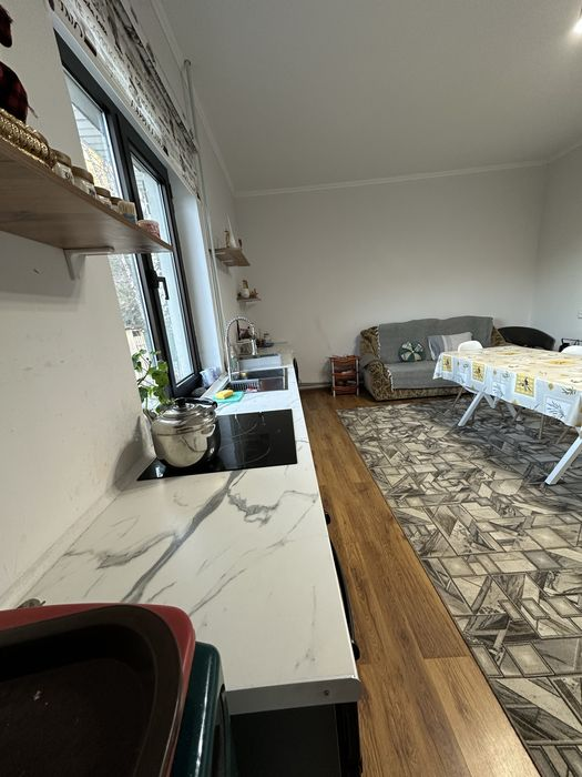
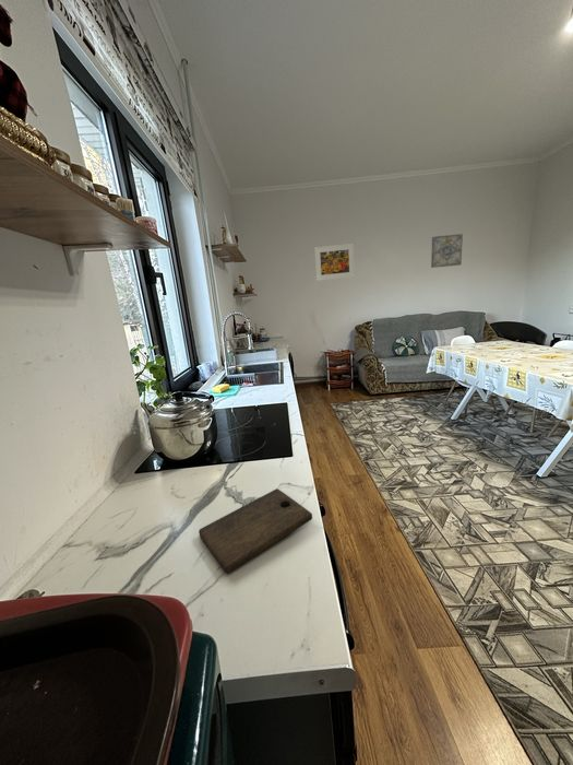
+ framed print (334, 262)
+ wall art (446, 250)
+ cutting board (255, 523)
